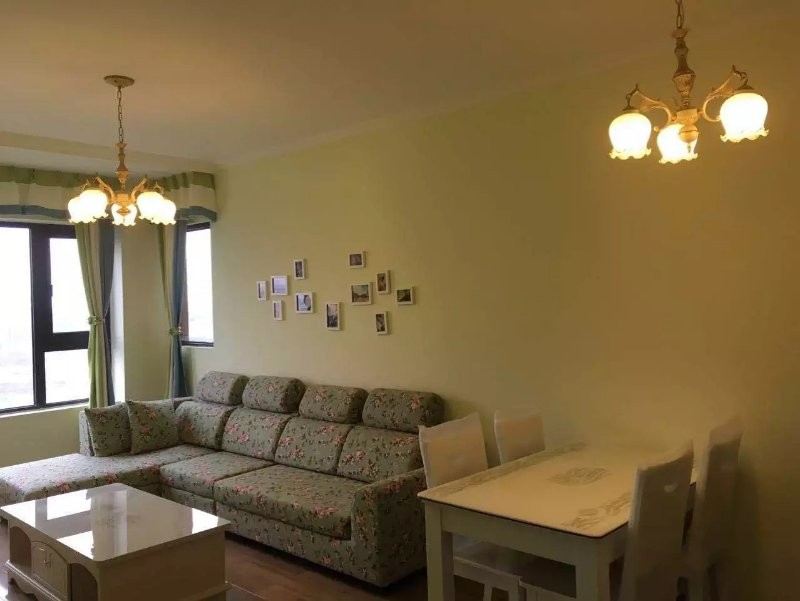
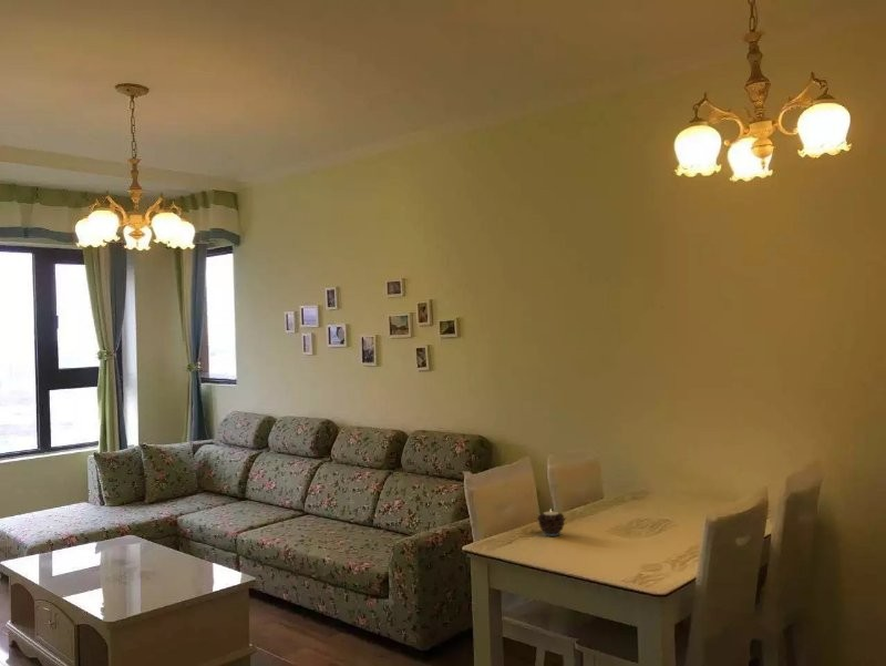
+ candle (550, 521)
